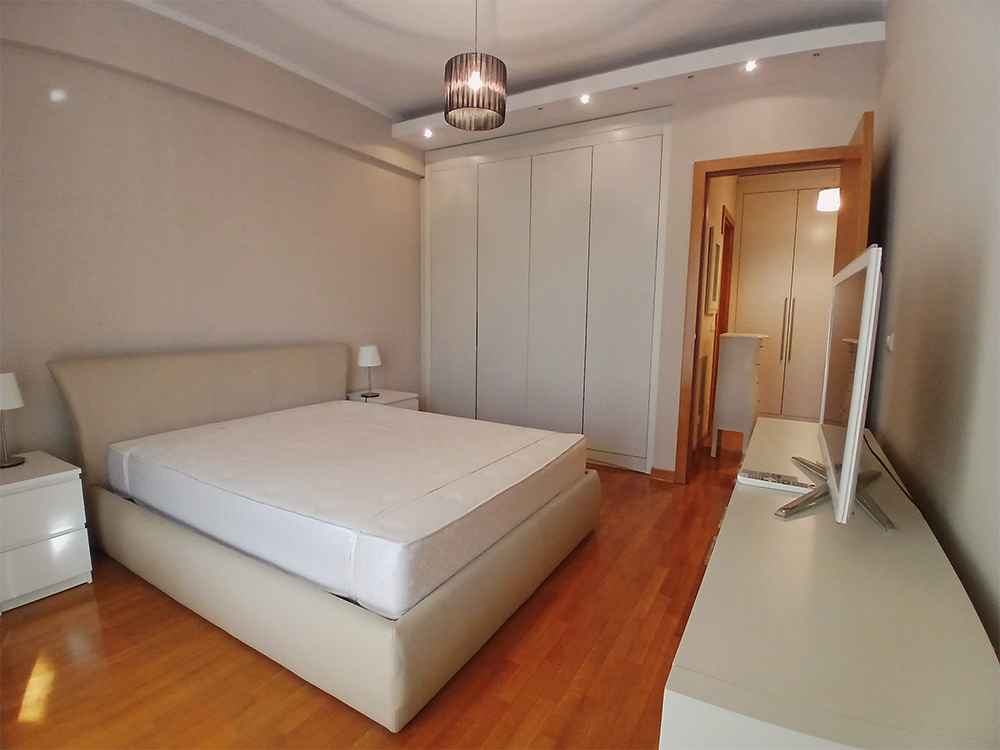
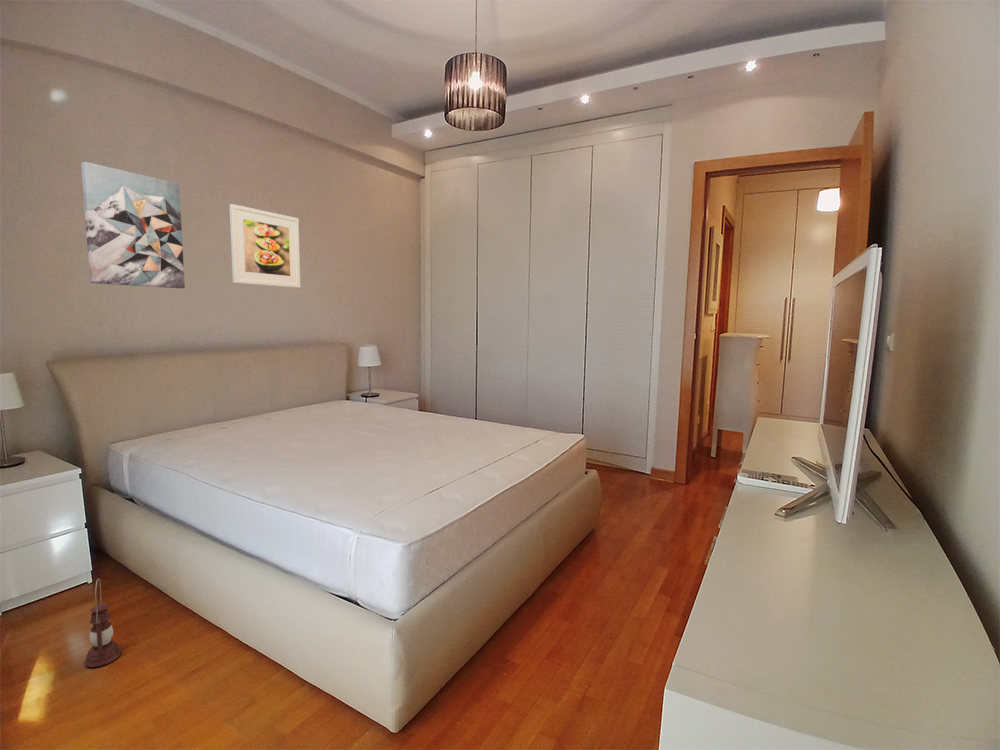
+ lantern (100, 619)
+ wall art (137, 230)
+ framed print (267, 248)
